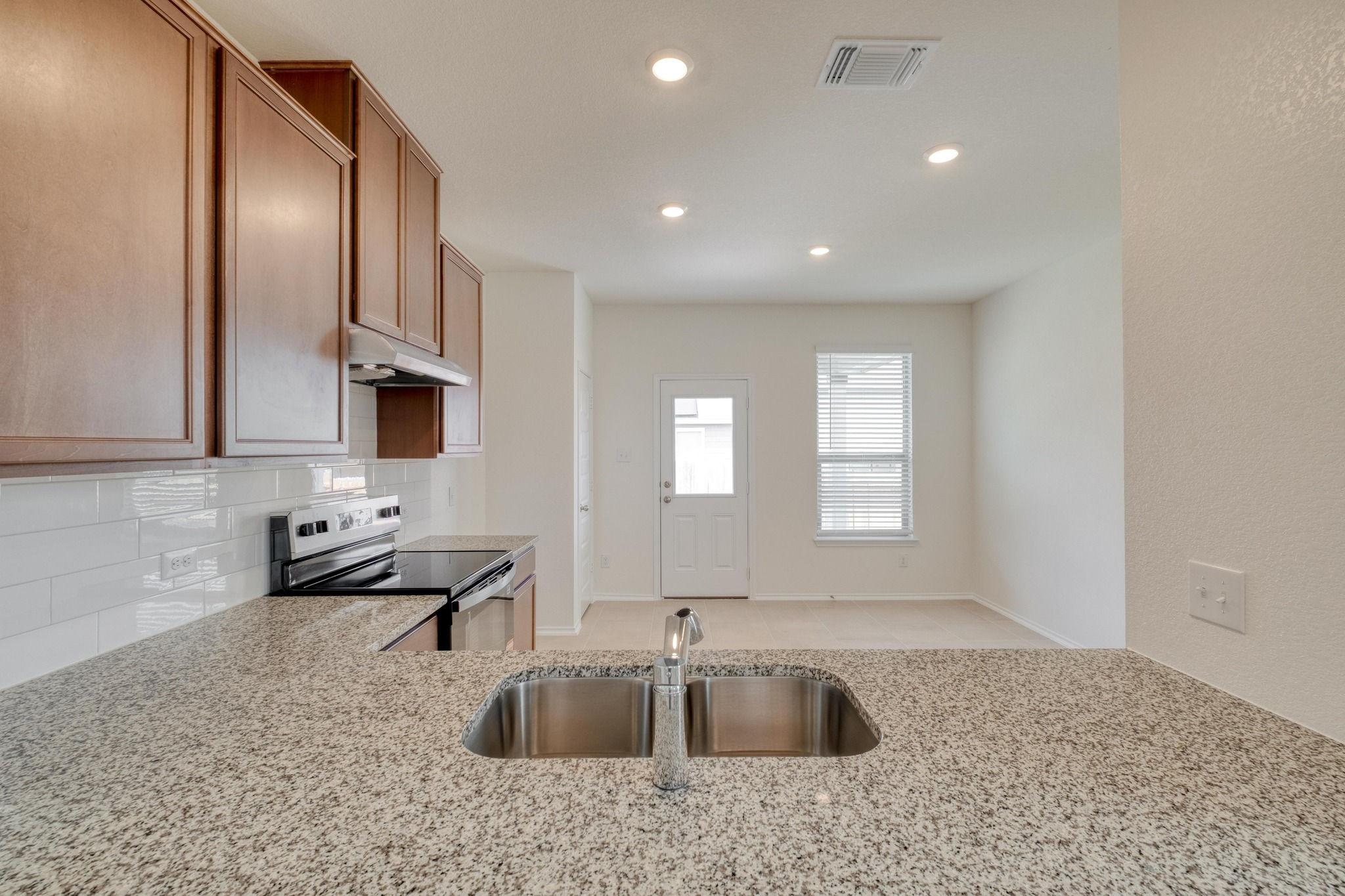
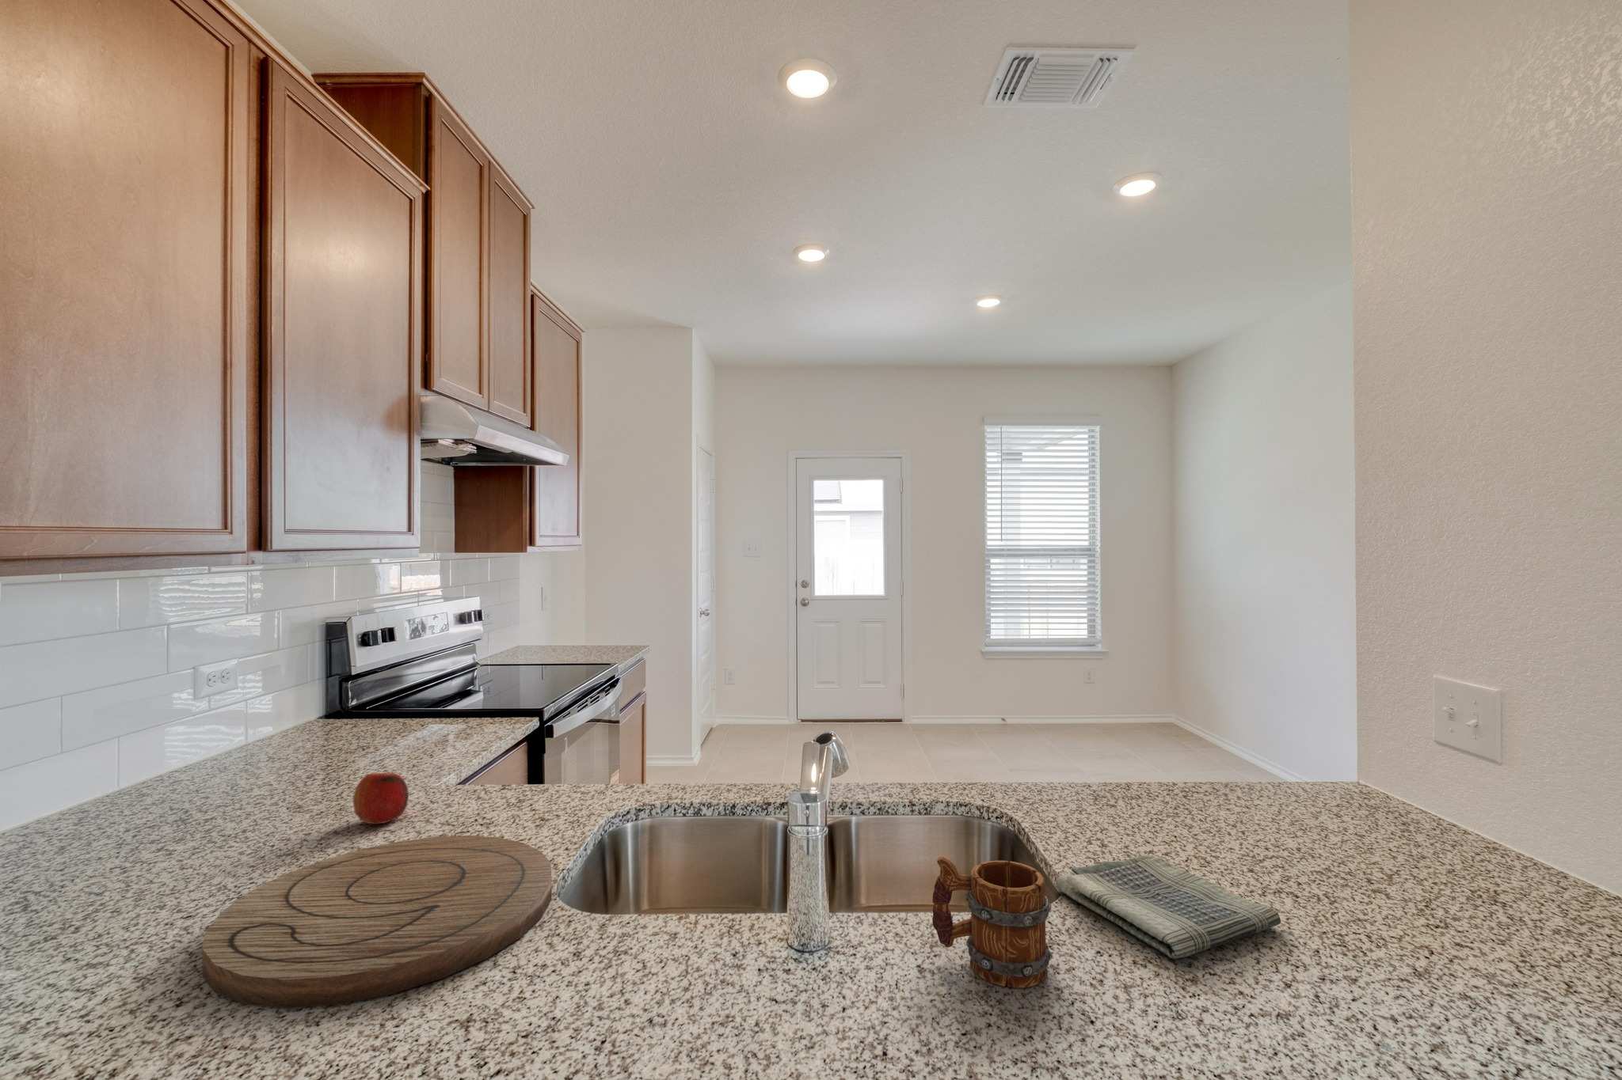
+ fruit (381, 796)
+ mug (990, 912)
+ dish towel (1160, 894)
+ cutting board (394, 904)
